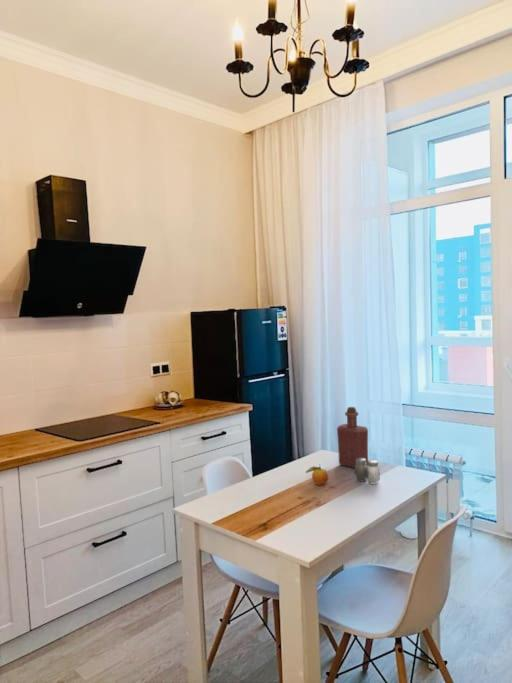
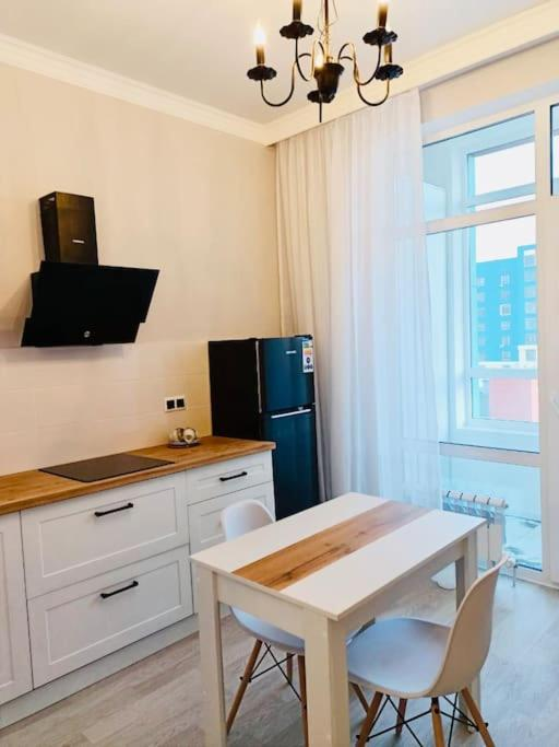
- bottle (352, 436)
- salt and pepper shaker (367, 470)
- fruit (316, 472)
